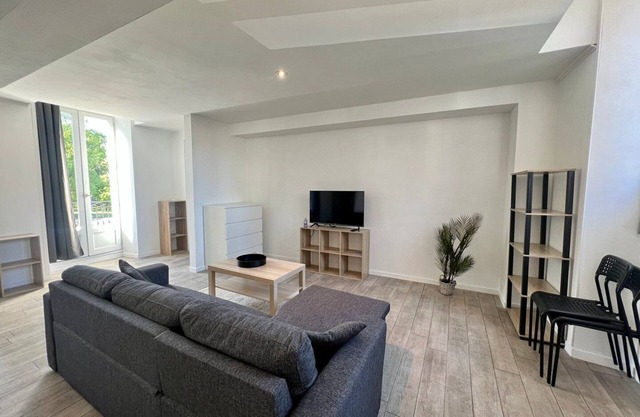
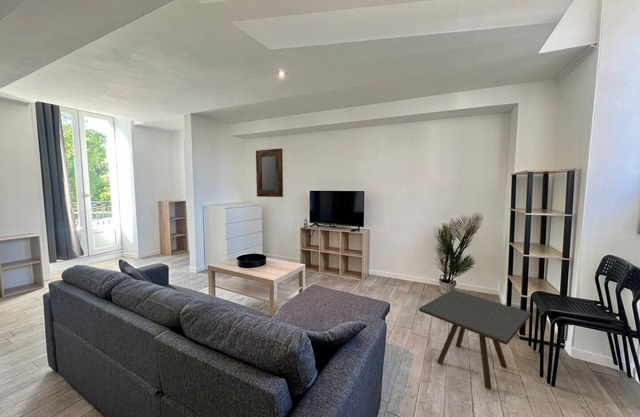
+ side table (474, 332)
+ home mirror (269, 173)
